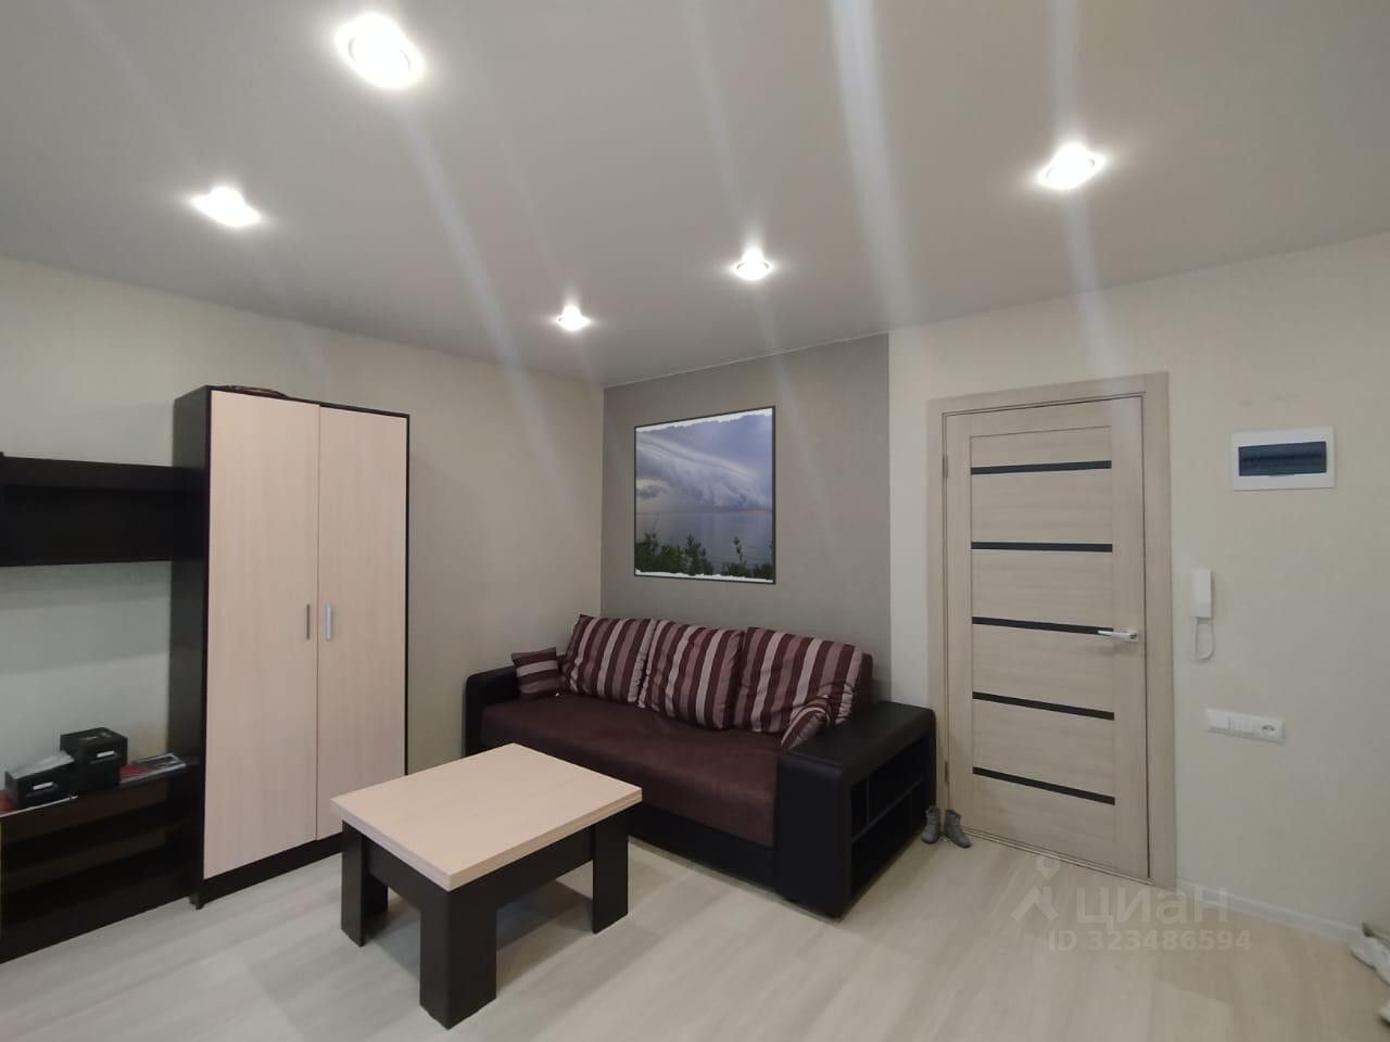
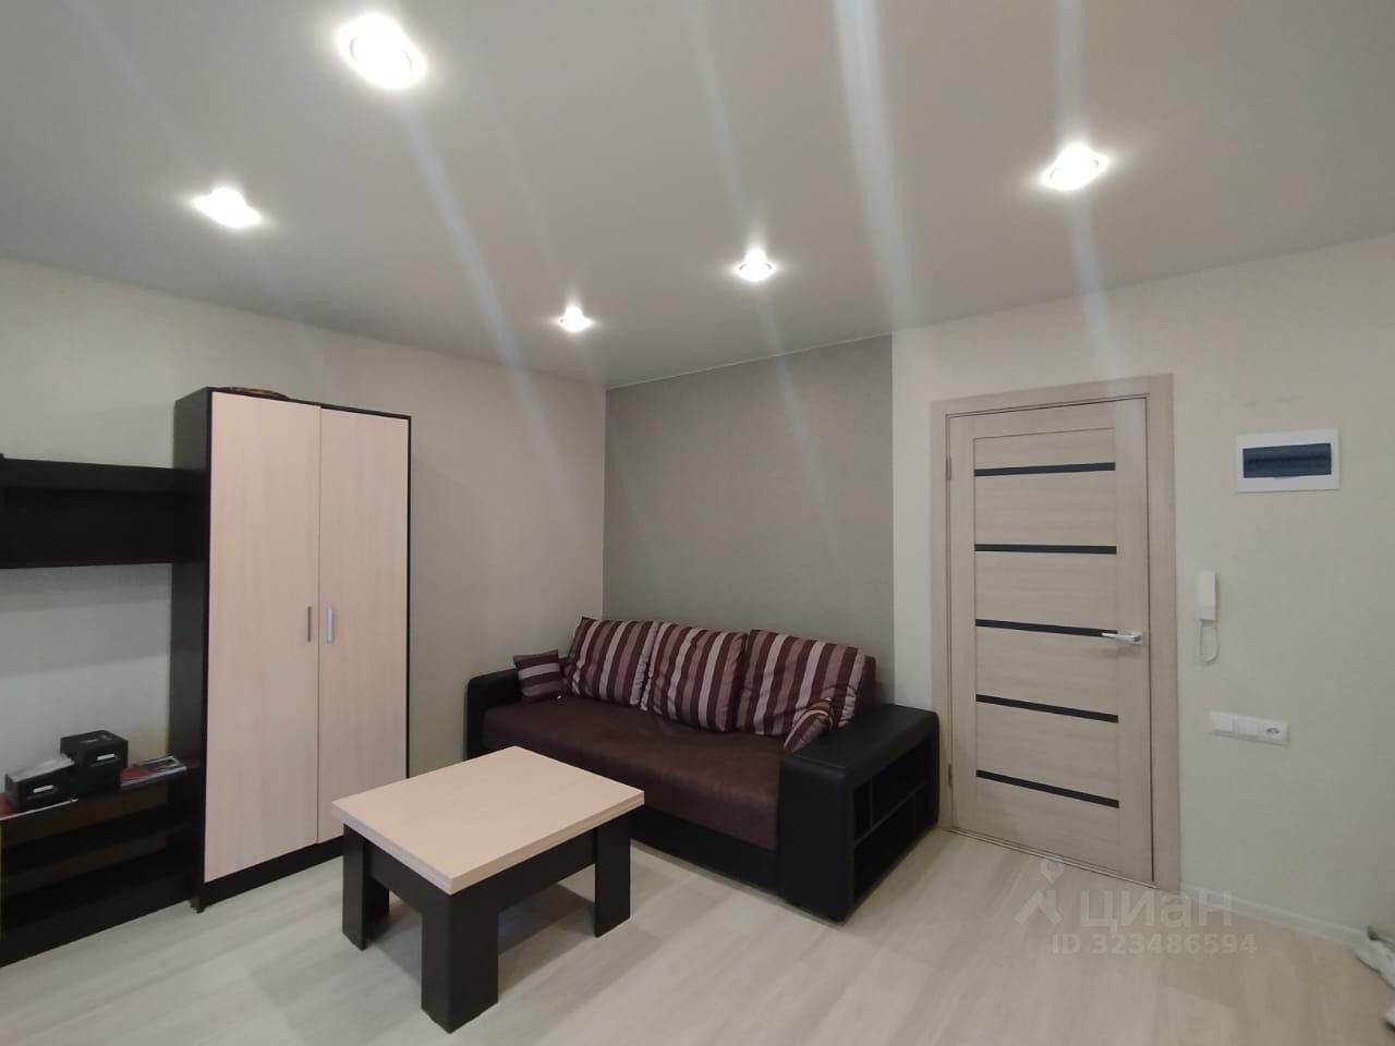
- boots (943, 825)
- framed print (698, 498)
